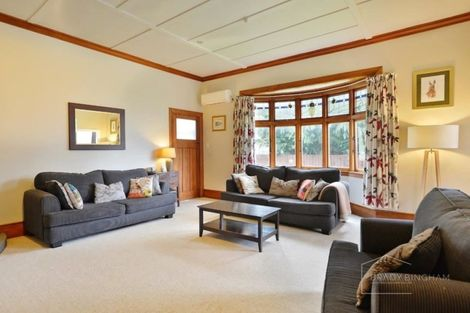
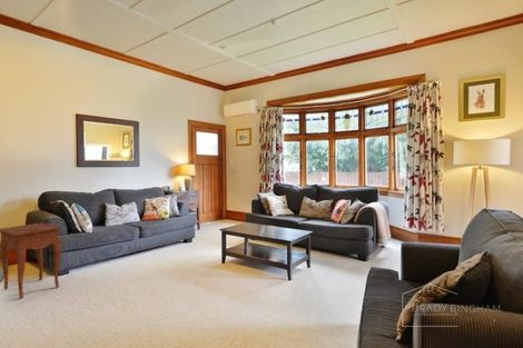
+ side table (24, 258)
